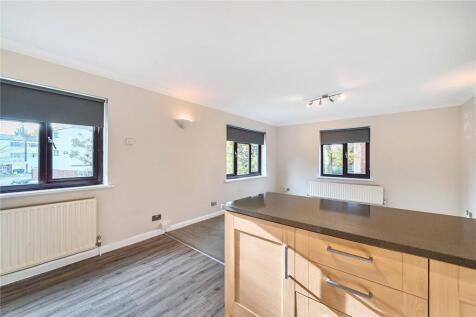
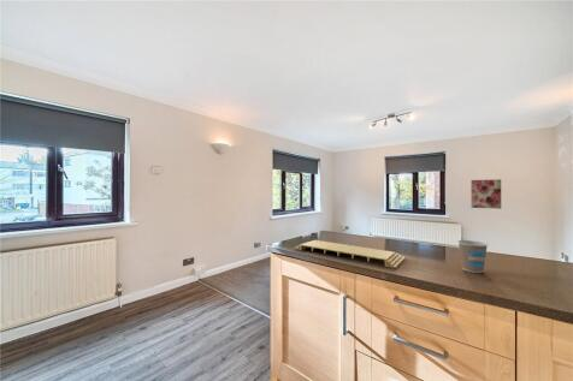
+ wall art (485, 194)
+ cutting board (345, 250)
+ coffee cup (472, 256)
